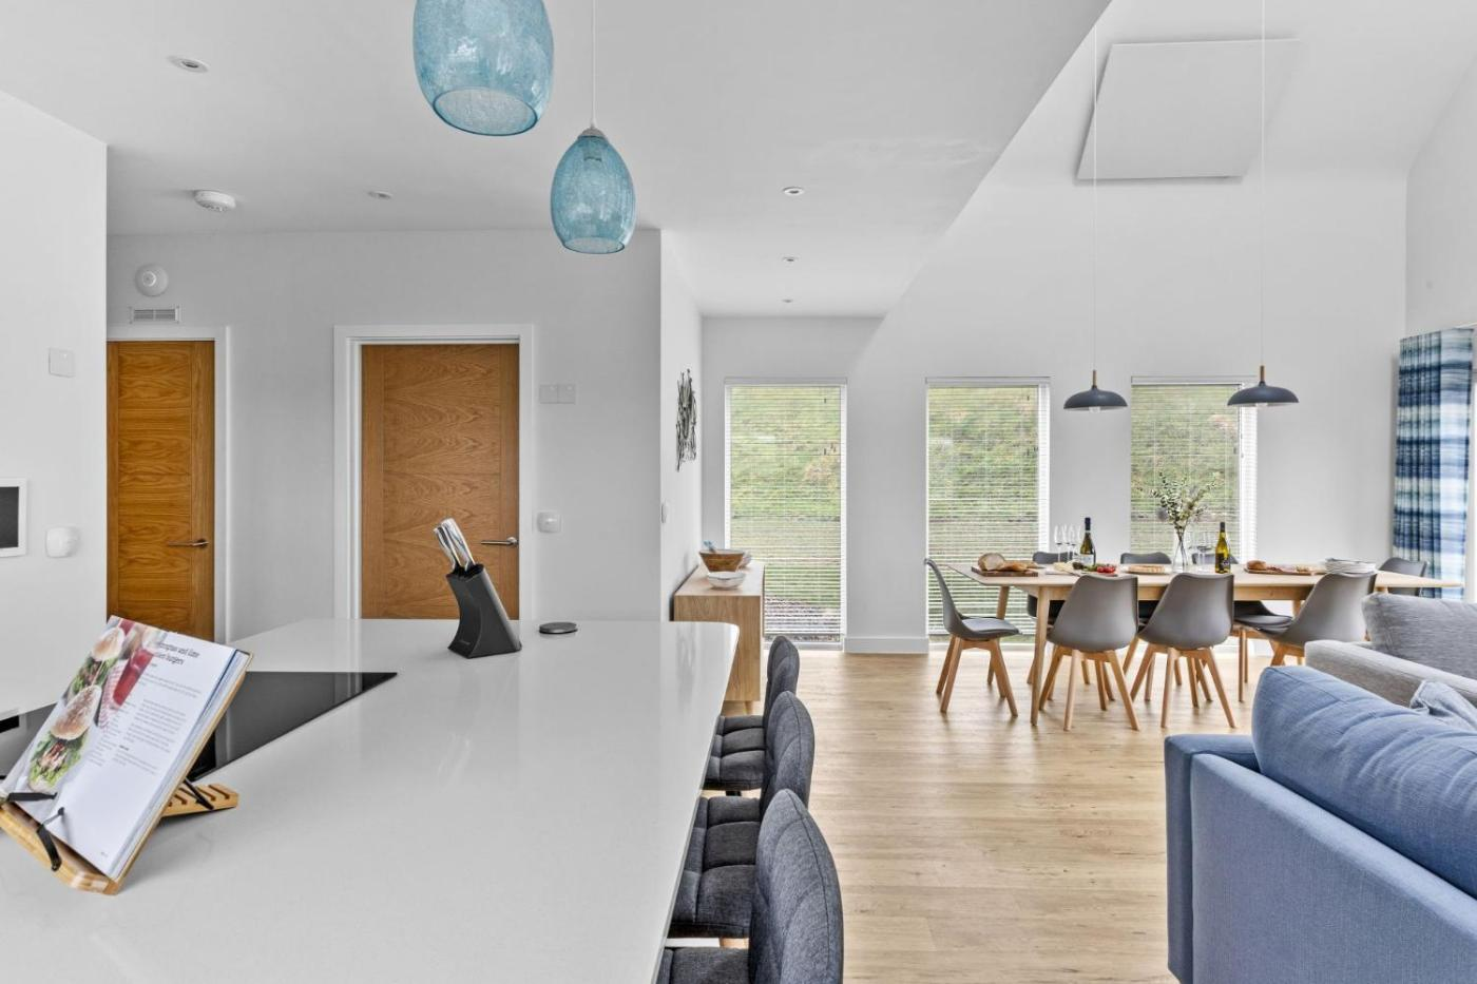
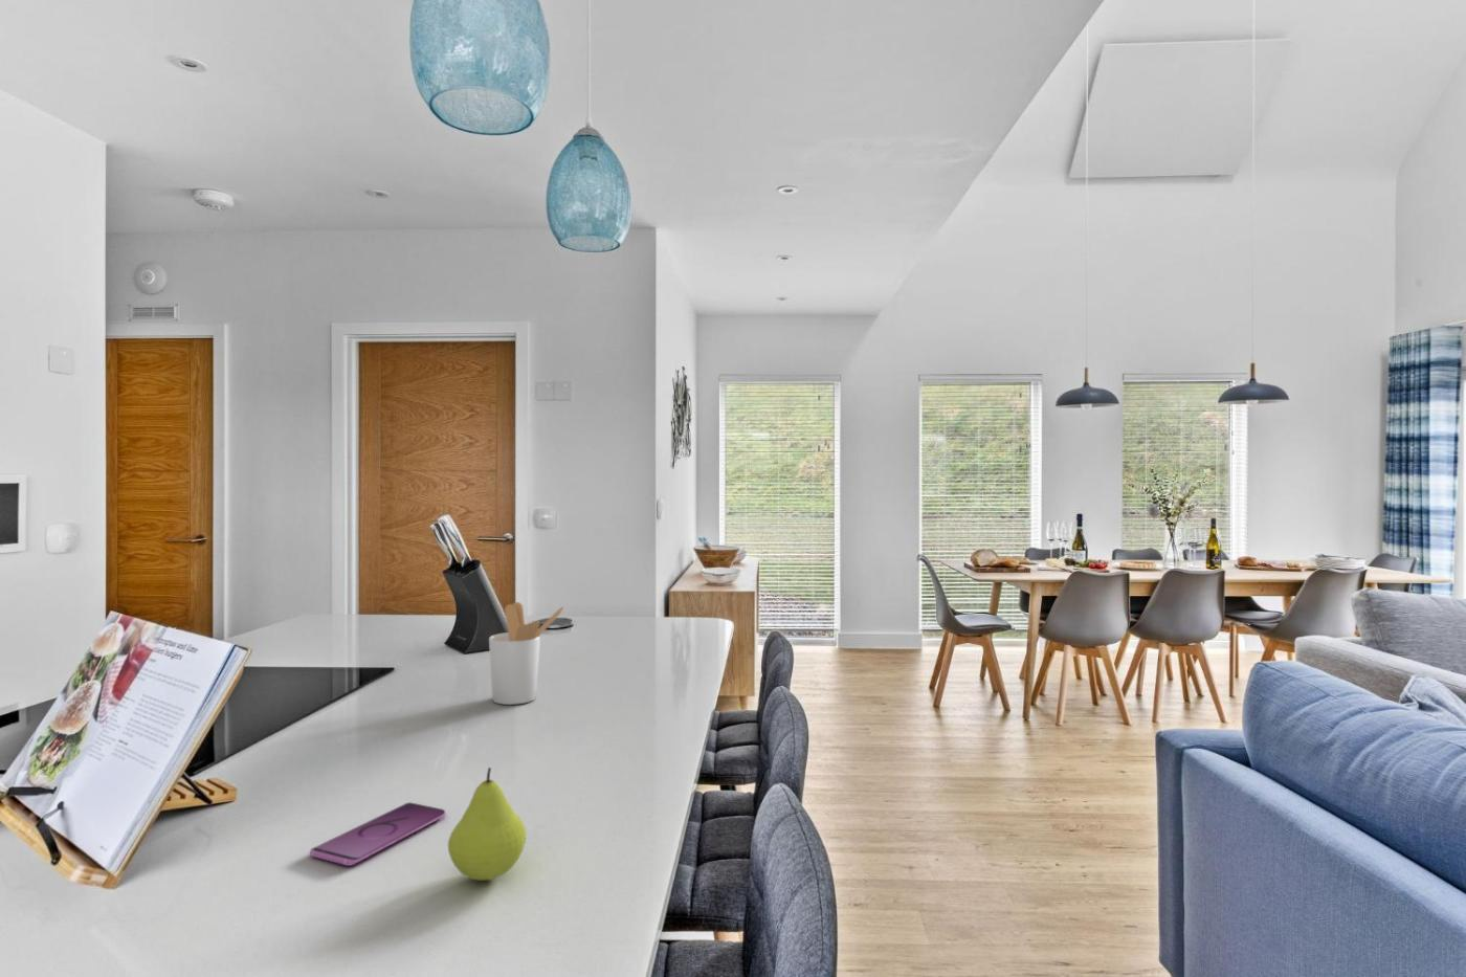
+ smartphone (381, 832)
+ utensil holder (528, 651)
+ fruit (487, 821)
